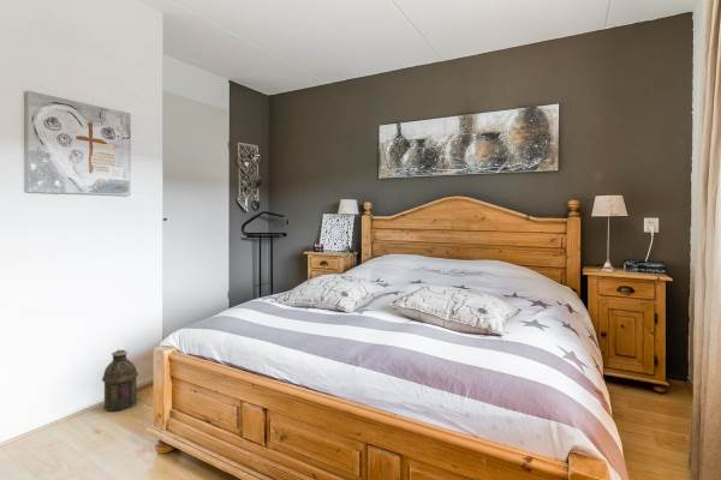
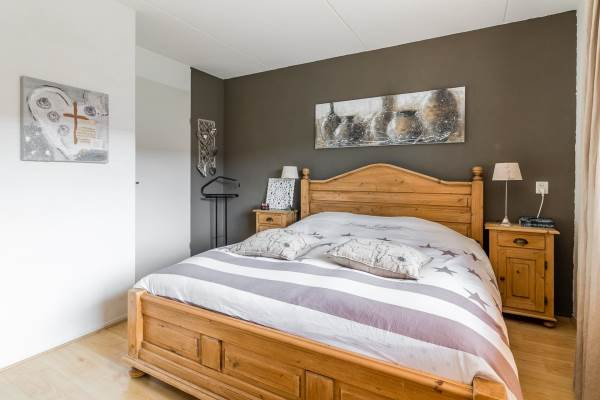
- lantern (120, 377)
